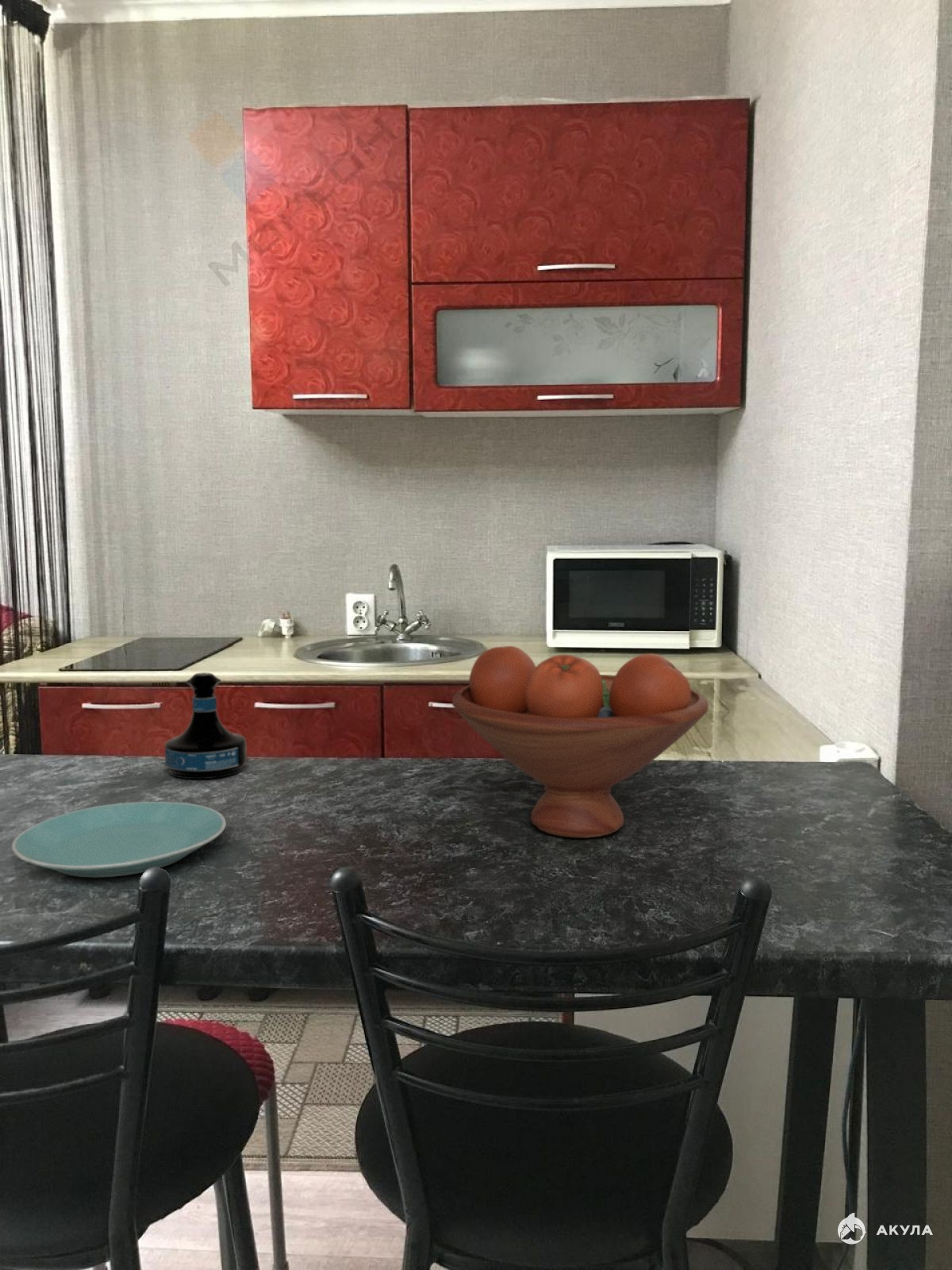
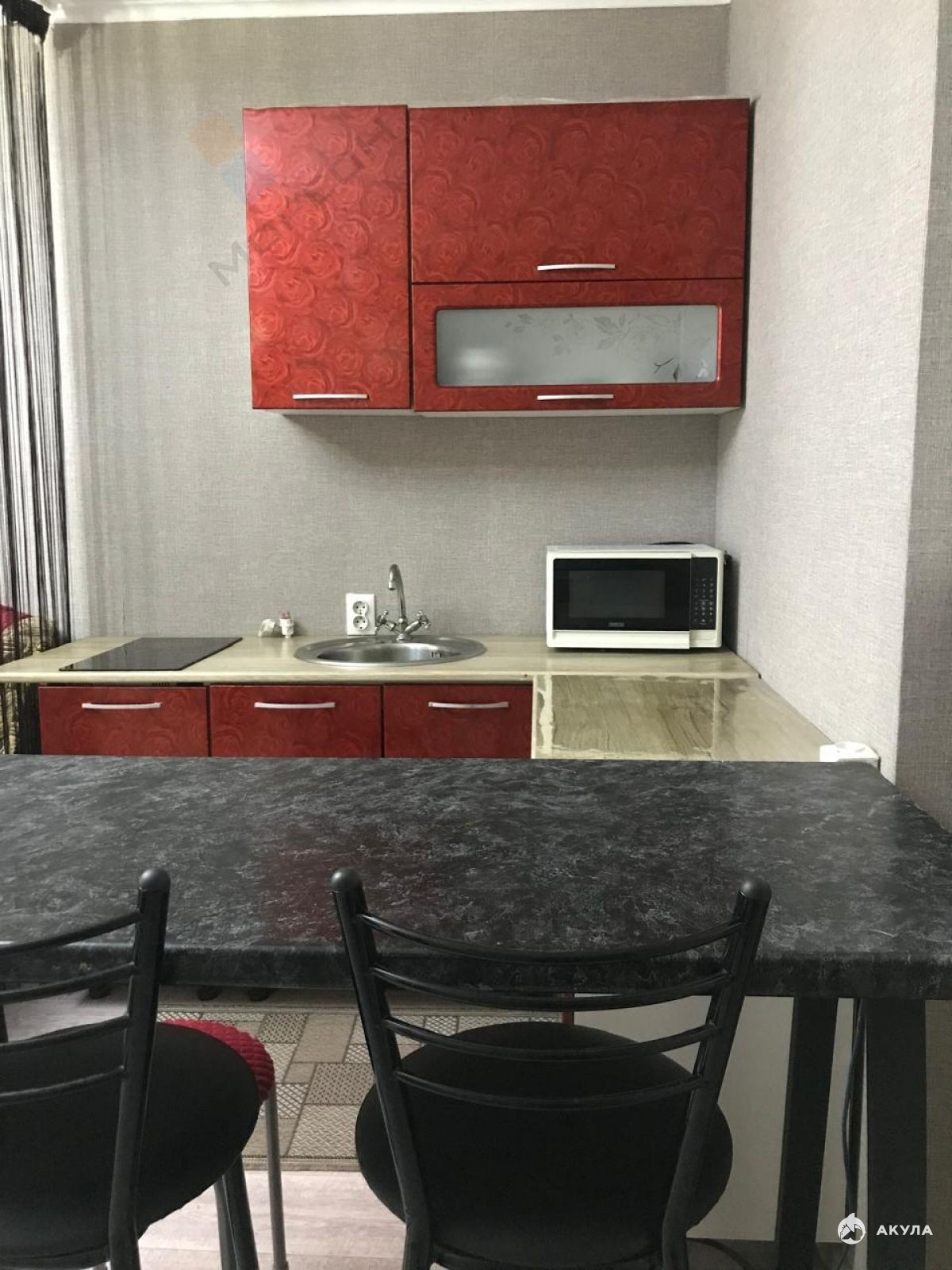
- tequila bottle (205, 722)
- fruit bowl (578, 735)
- plate (122, 841)
